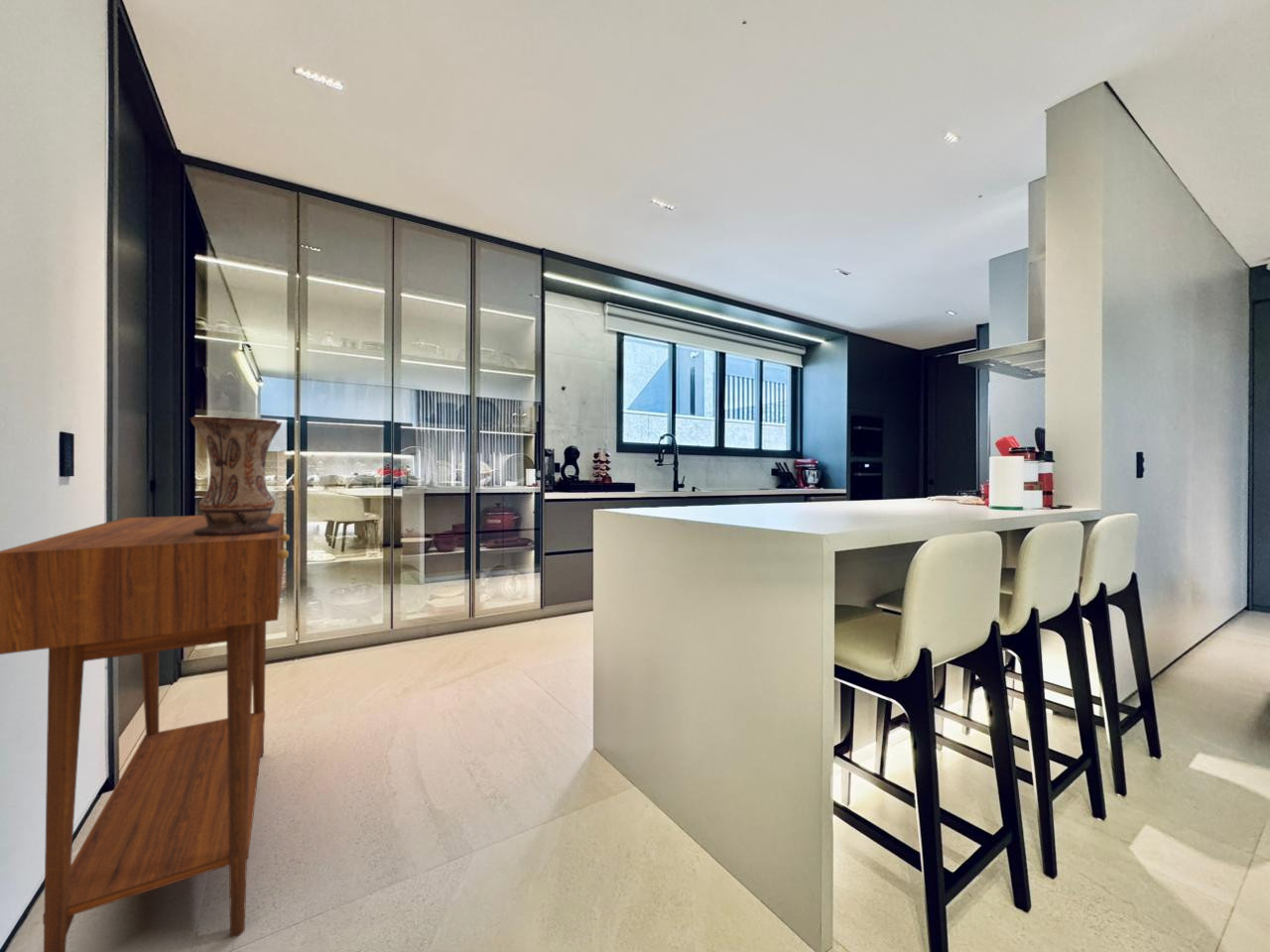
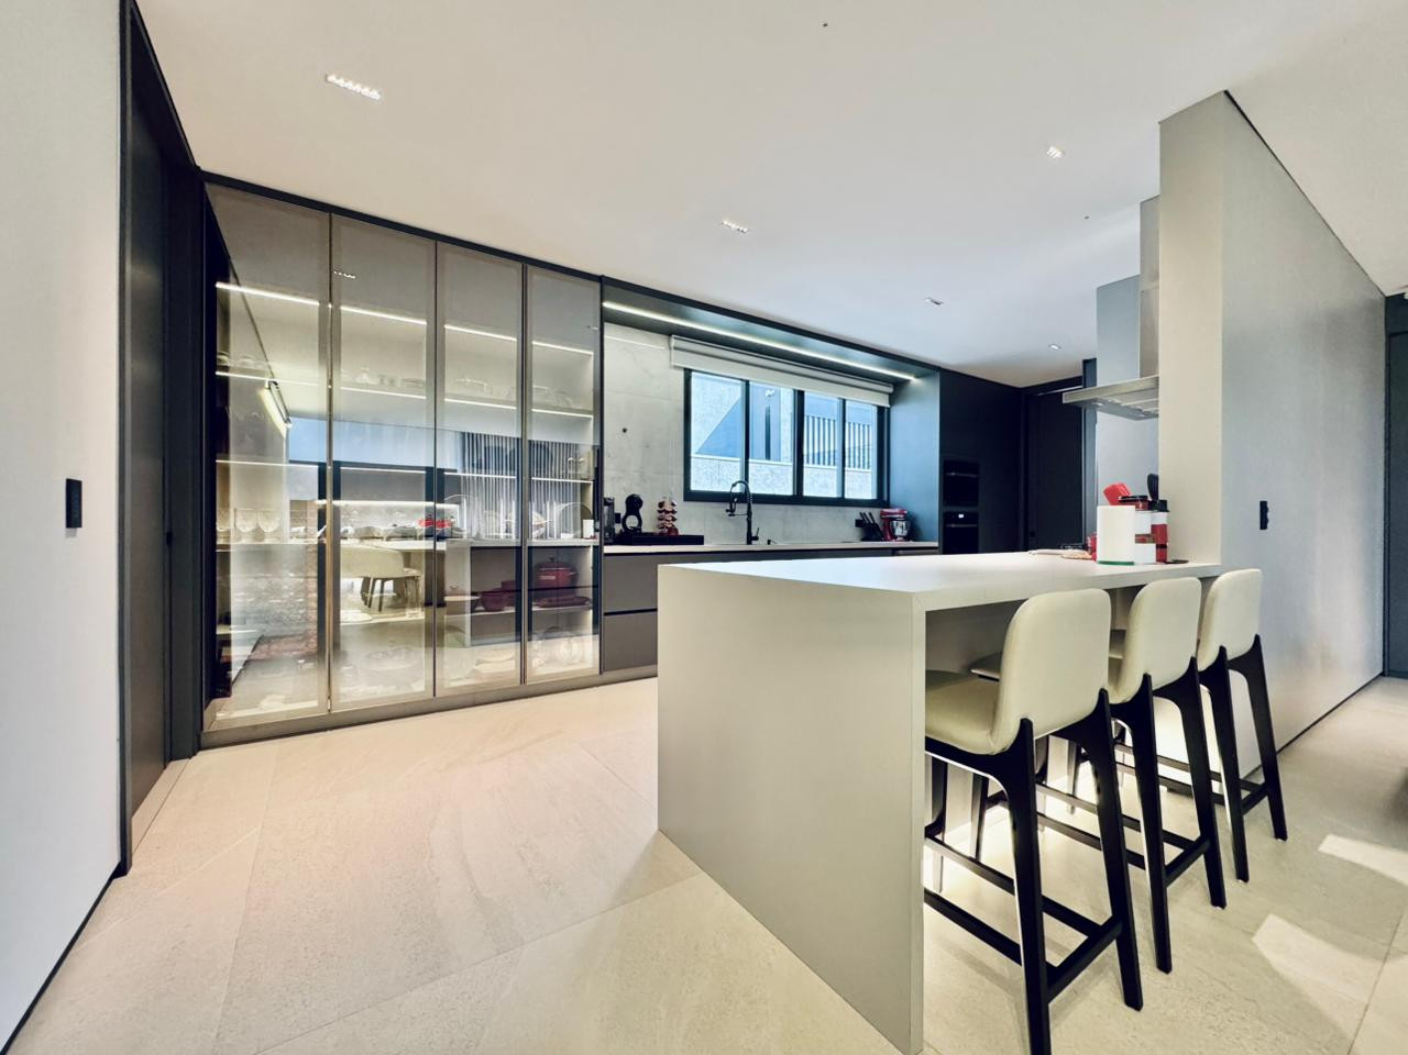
- vase (238, 475)
- console table (158, 682)
